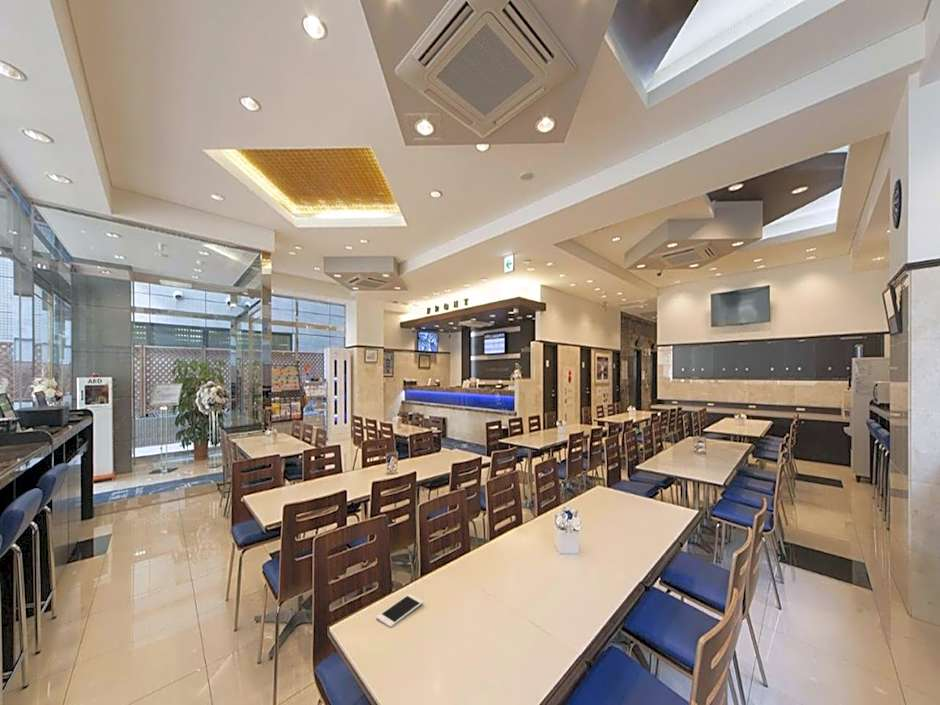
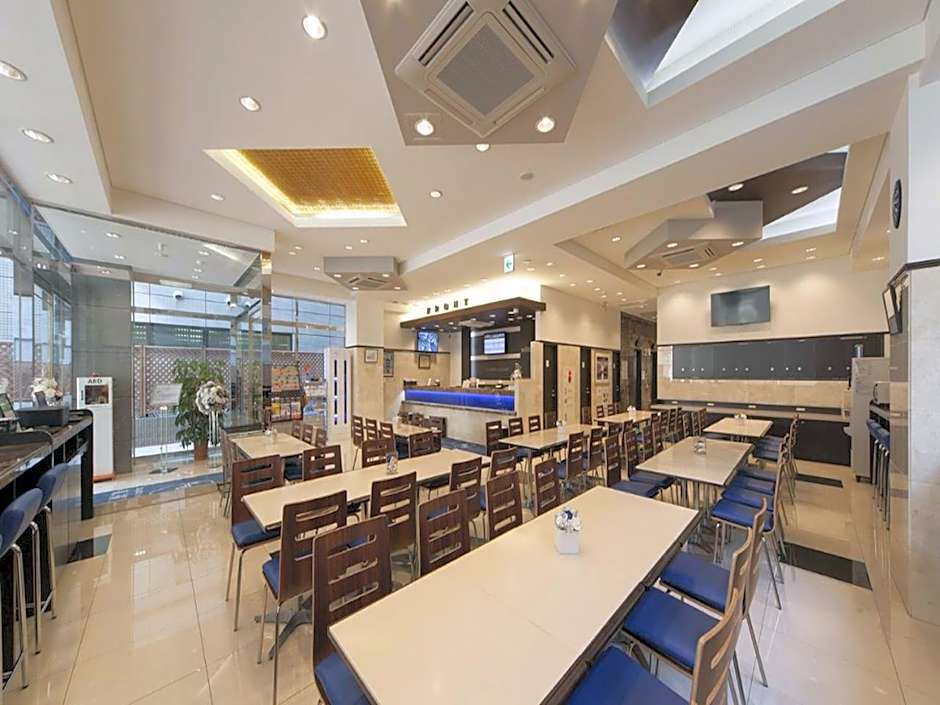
- cell phone (400, 609)
